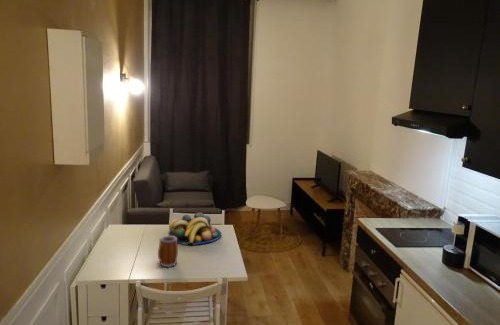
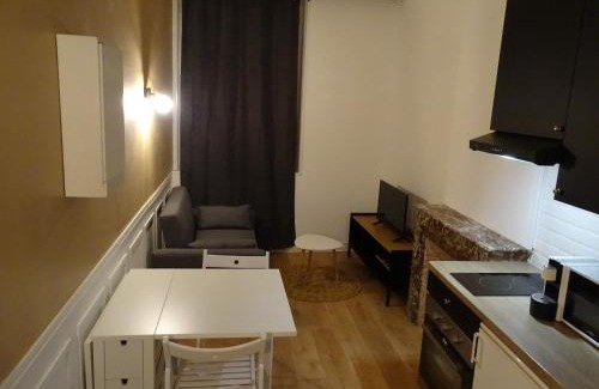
- mug (167, 251)
- fruit bowl (195, 225)
